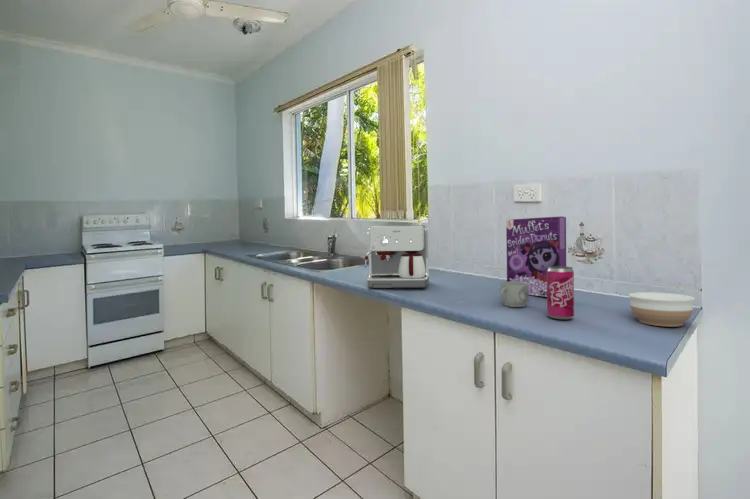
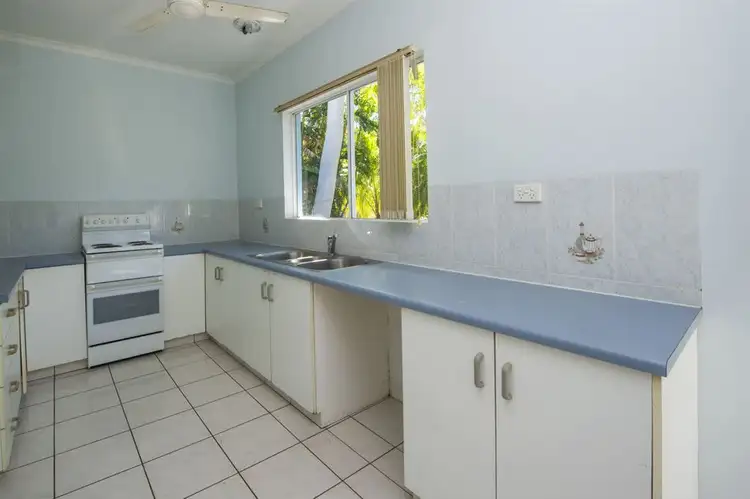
- beverage can (560, 292)
- coffee maker (397, 255)
- mug (512, 294)
- bowl (660, 309)
- cereal box (535, 256)
